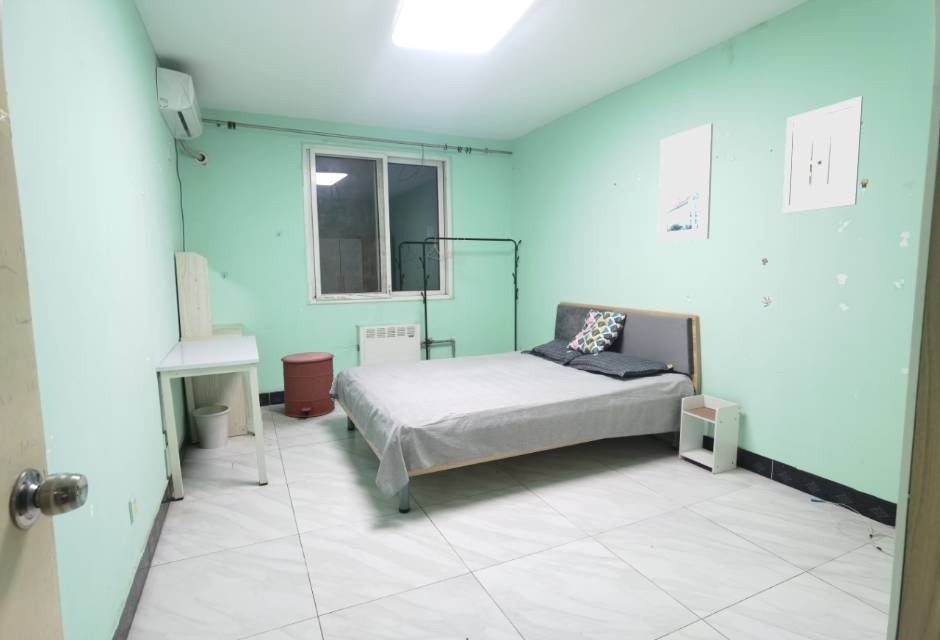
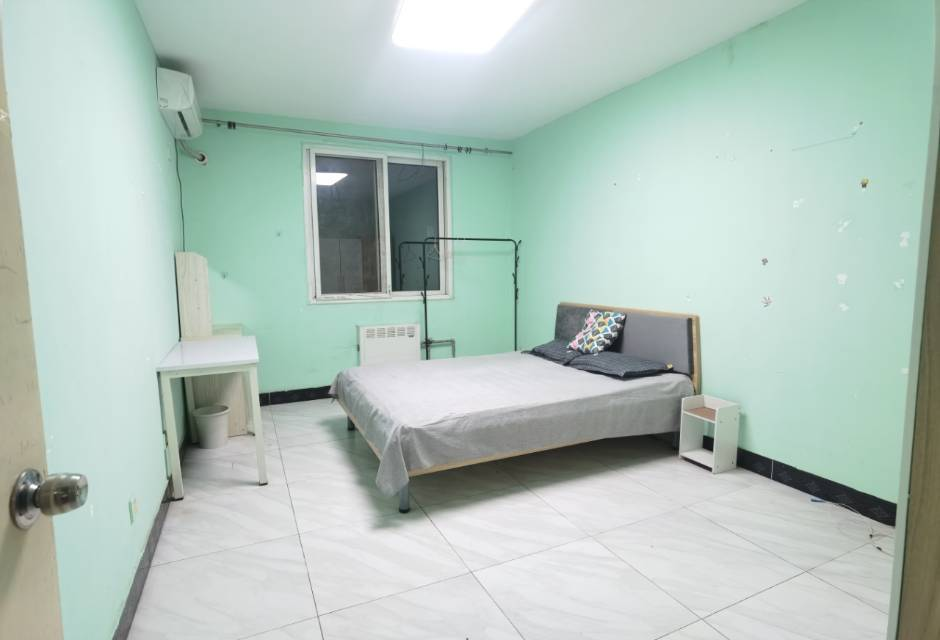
- wall art (819, 158)
- trash can (309, 383)
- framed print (683, 187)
